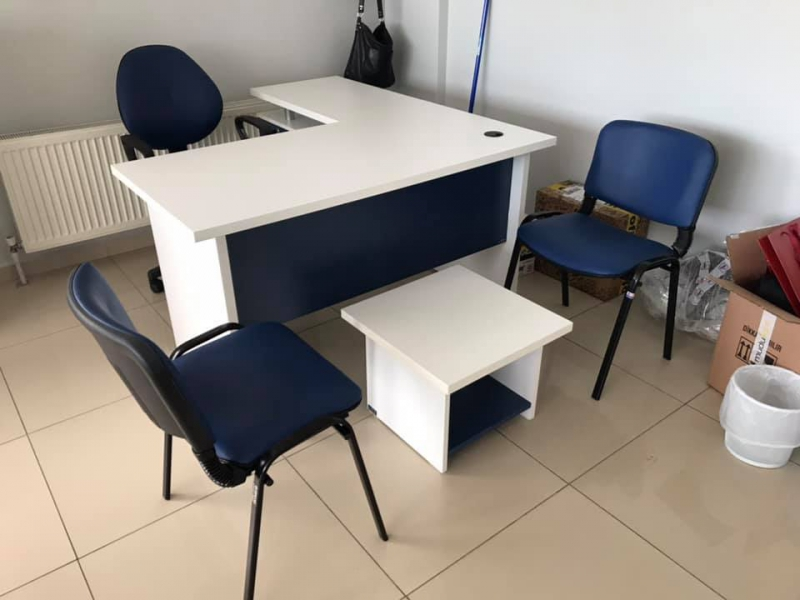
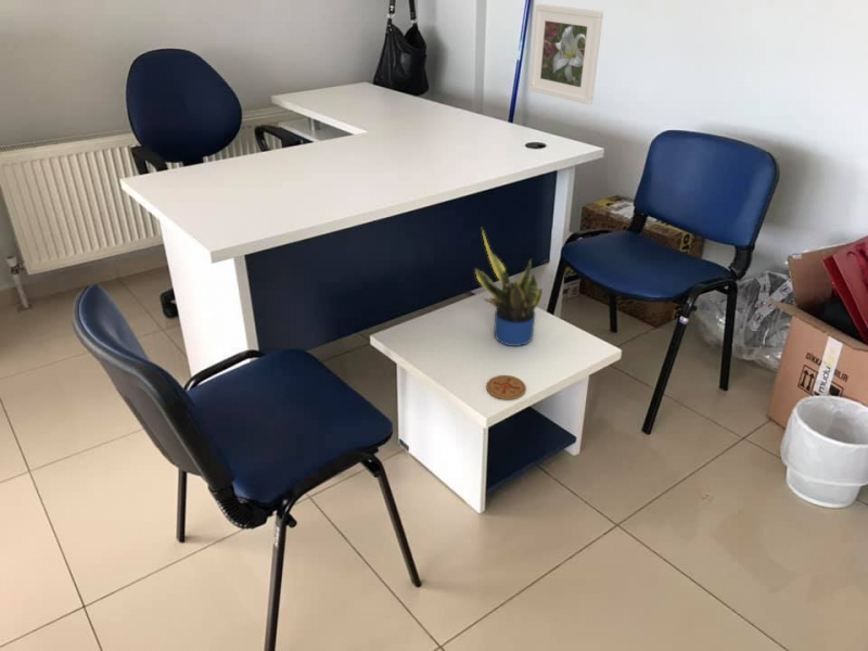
+ potted plant (503, 289)
+ coaster (506, 386)
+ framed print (563, 53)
